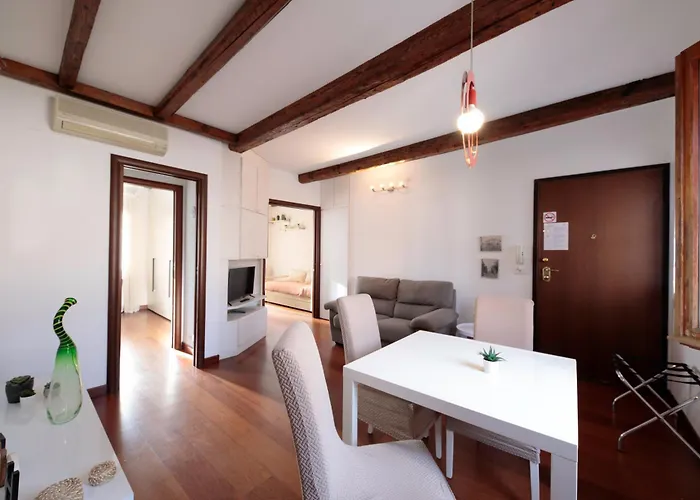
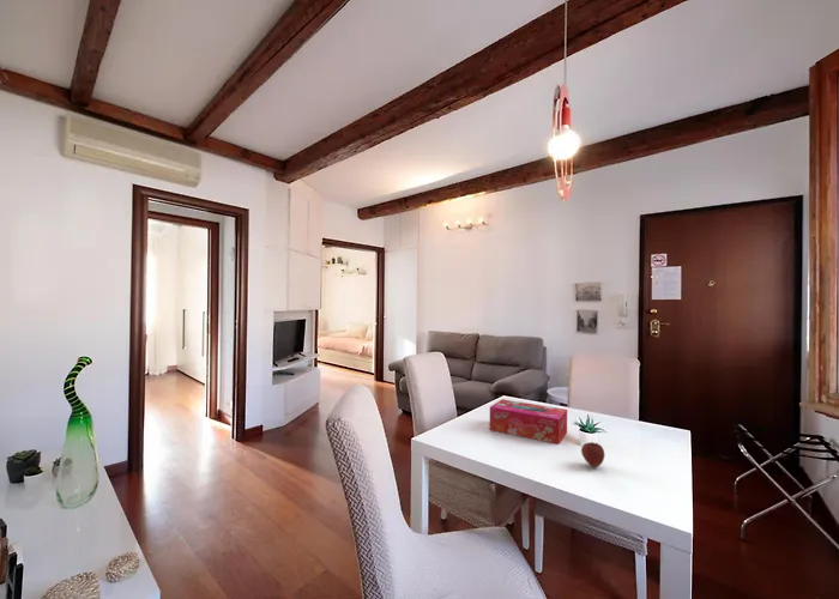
+ tissue box (527, 419)
+ fruit (592, 454)
